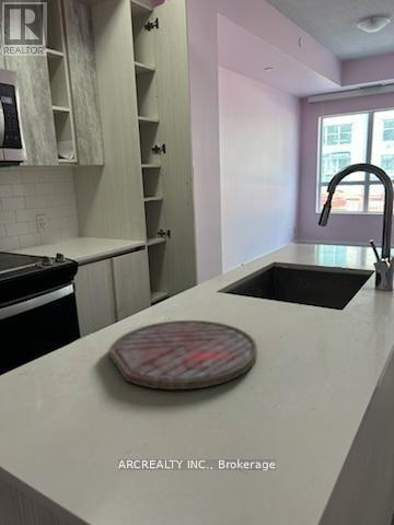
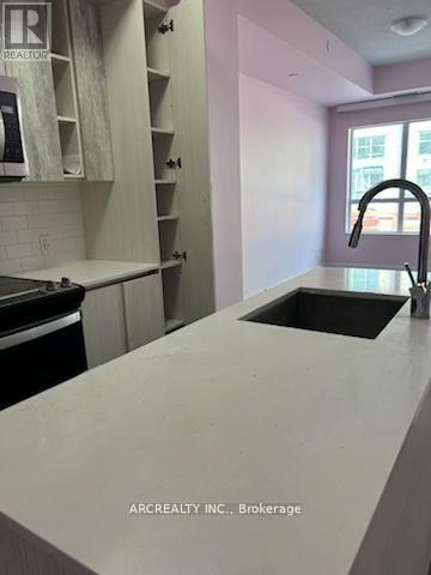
- cutting board (183, 348)
